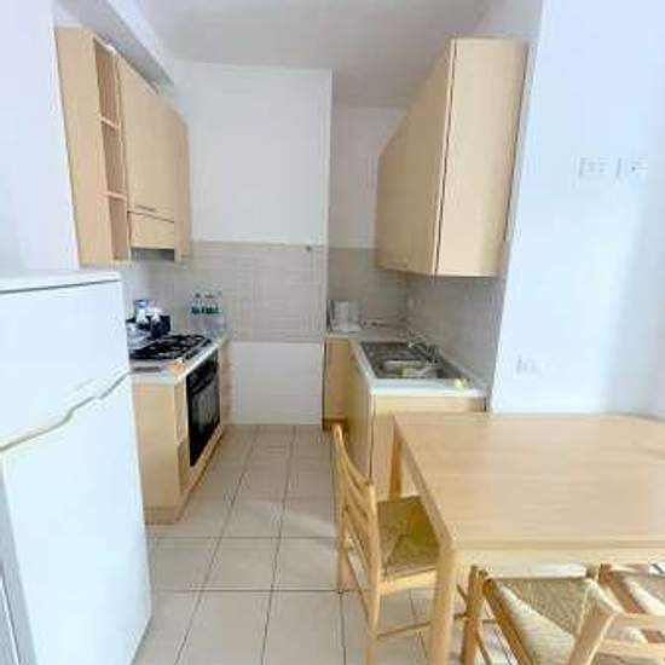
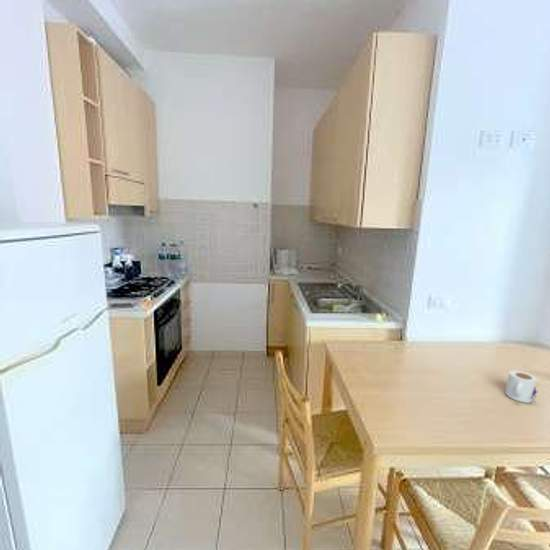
+ mug (520, 387)
